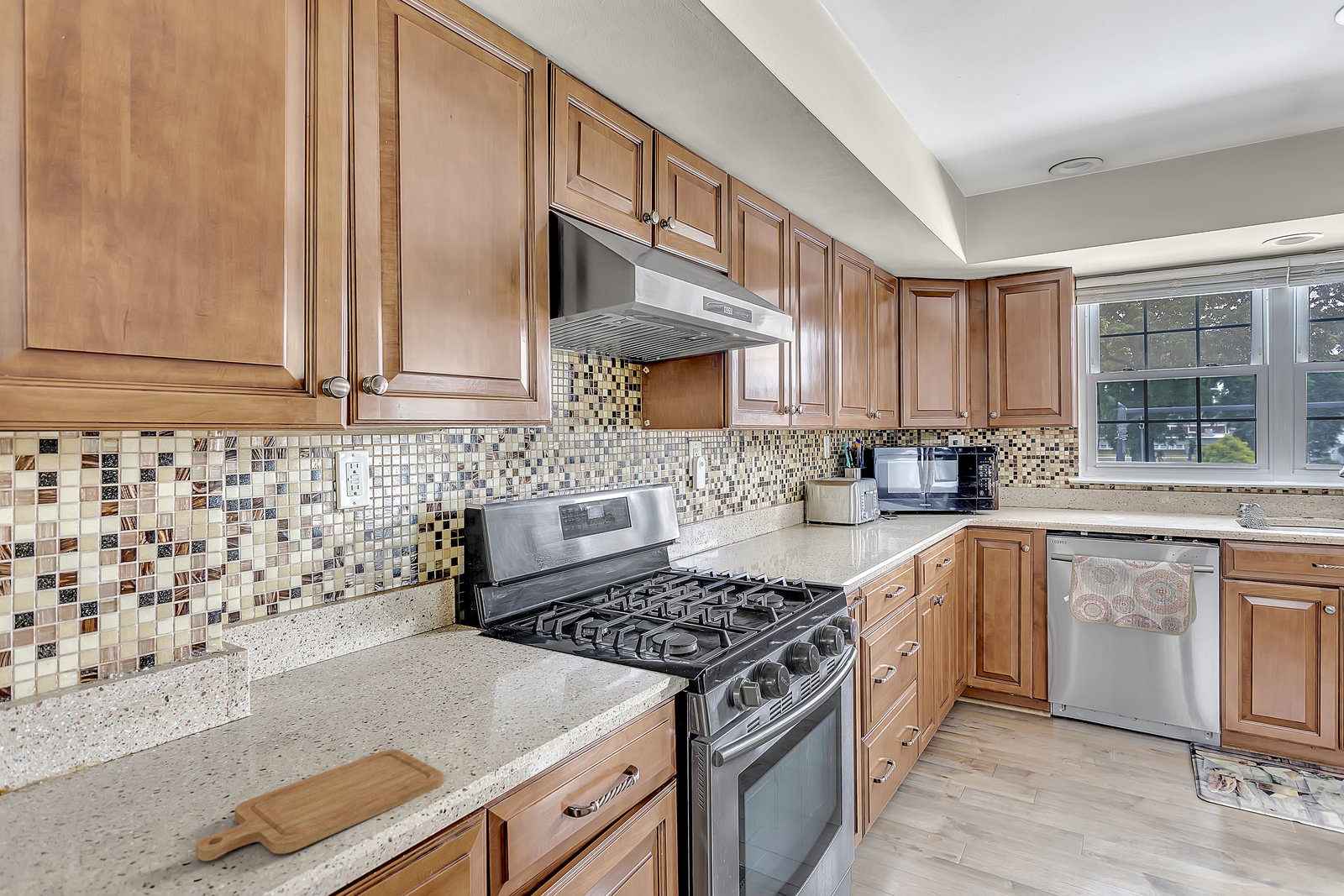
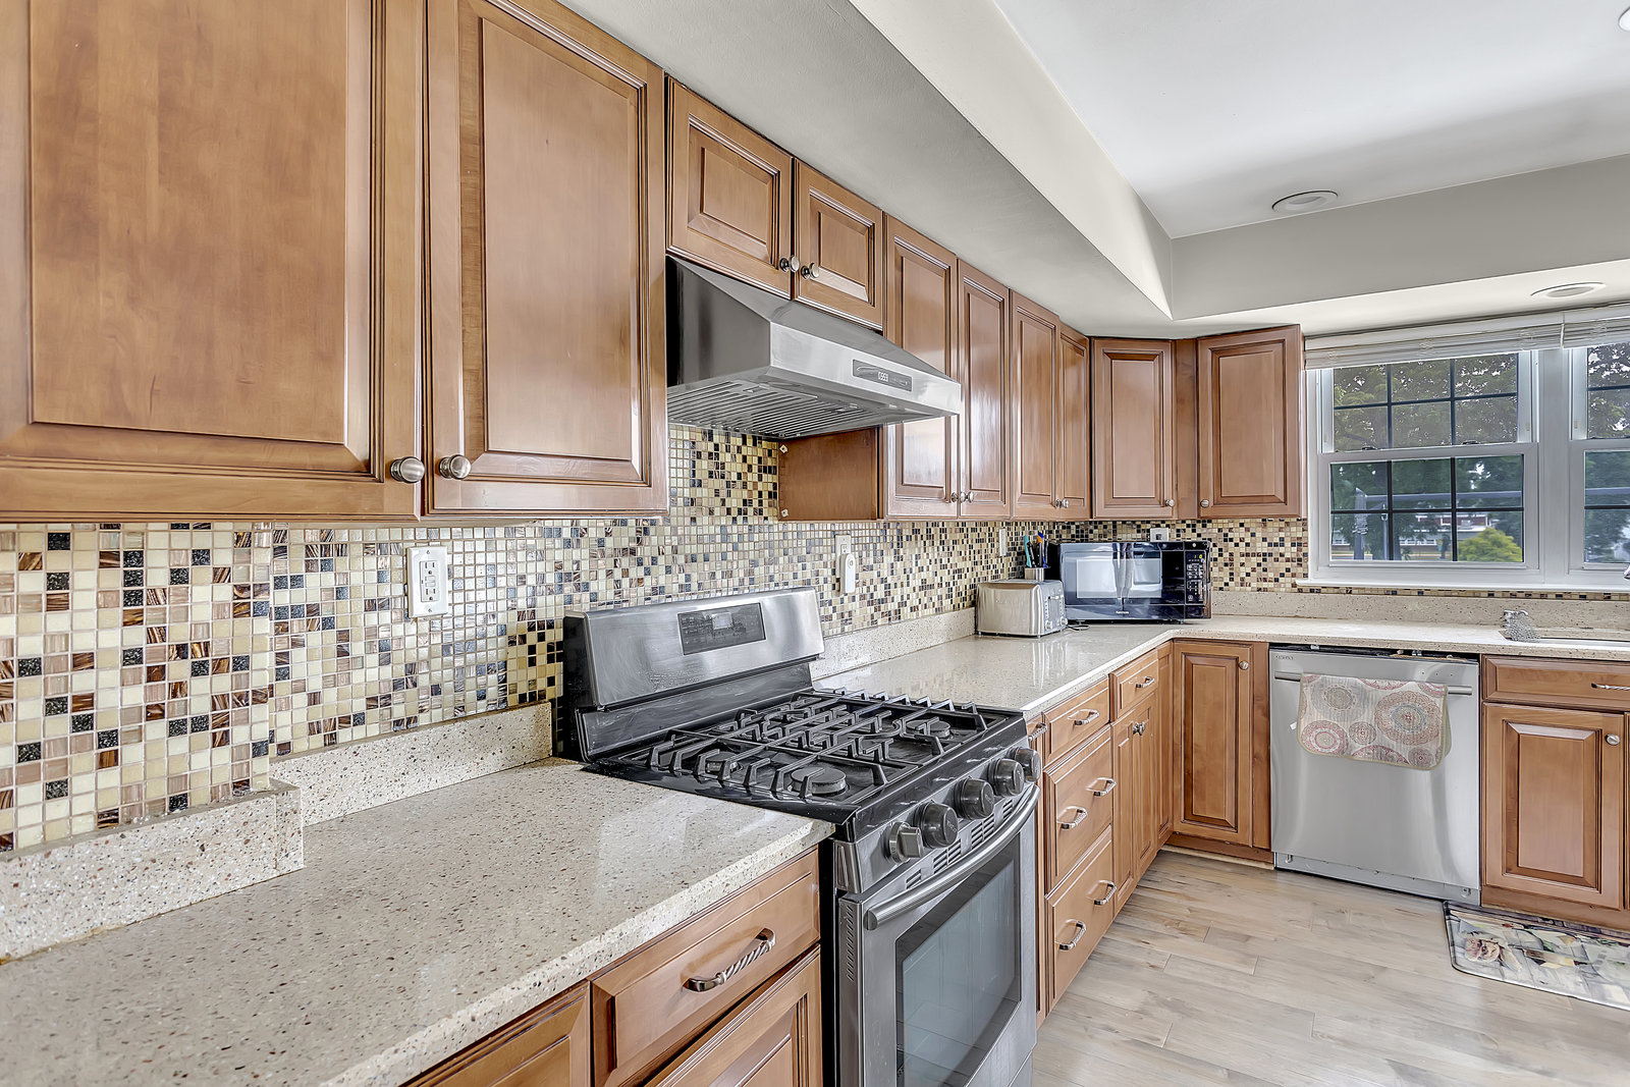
- chopping board (322, 803)
